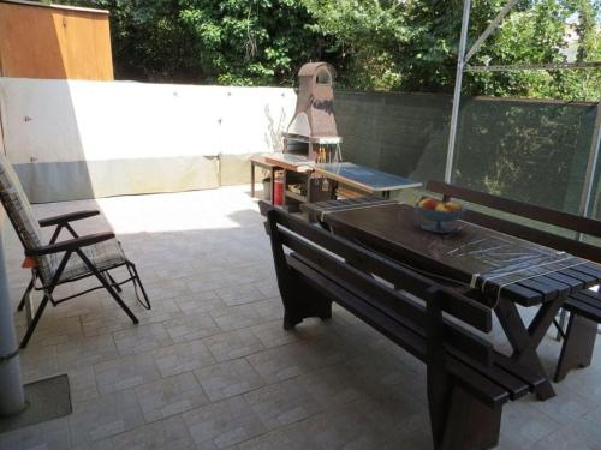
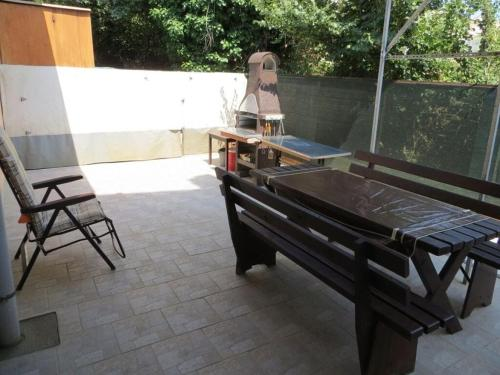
- fruit bowl (439, 212)
